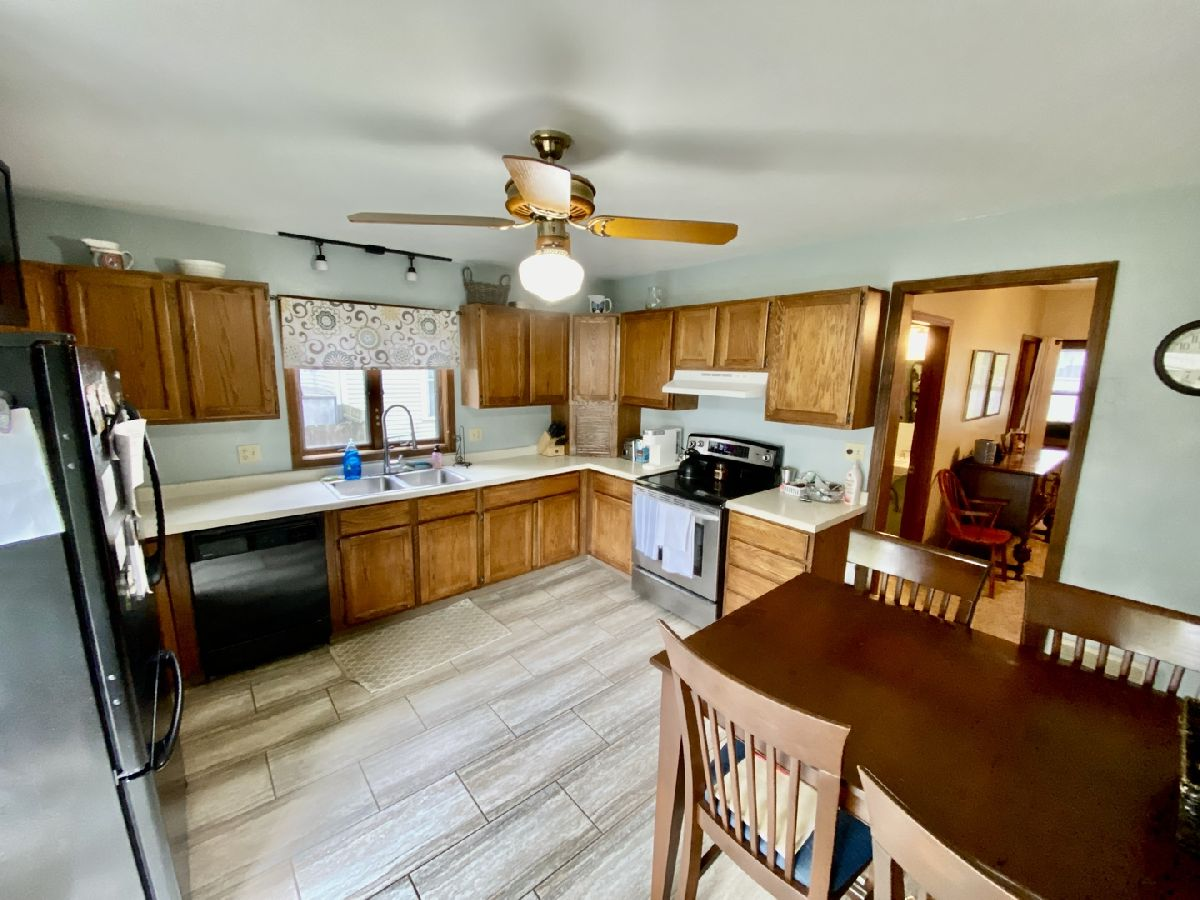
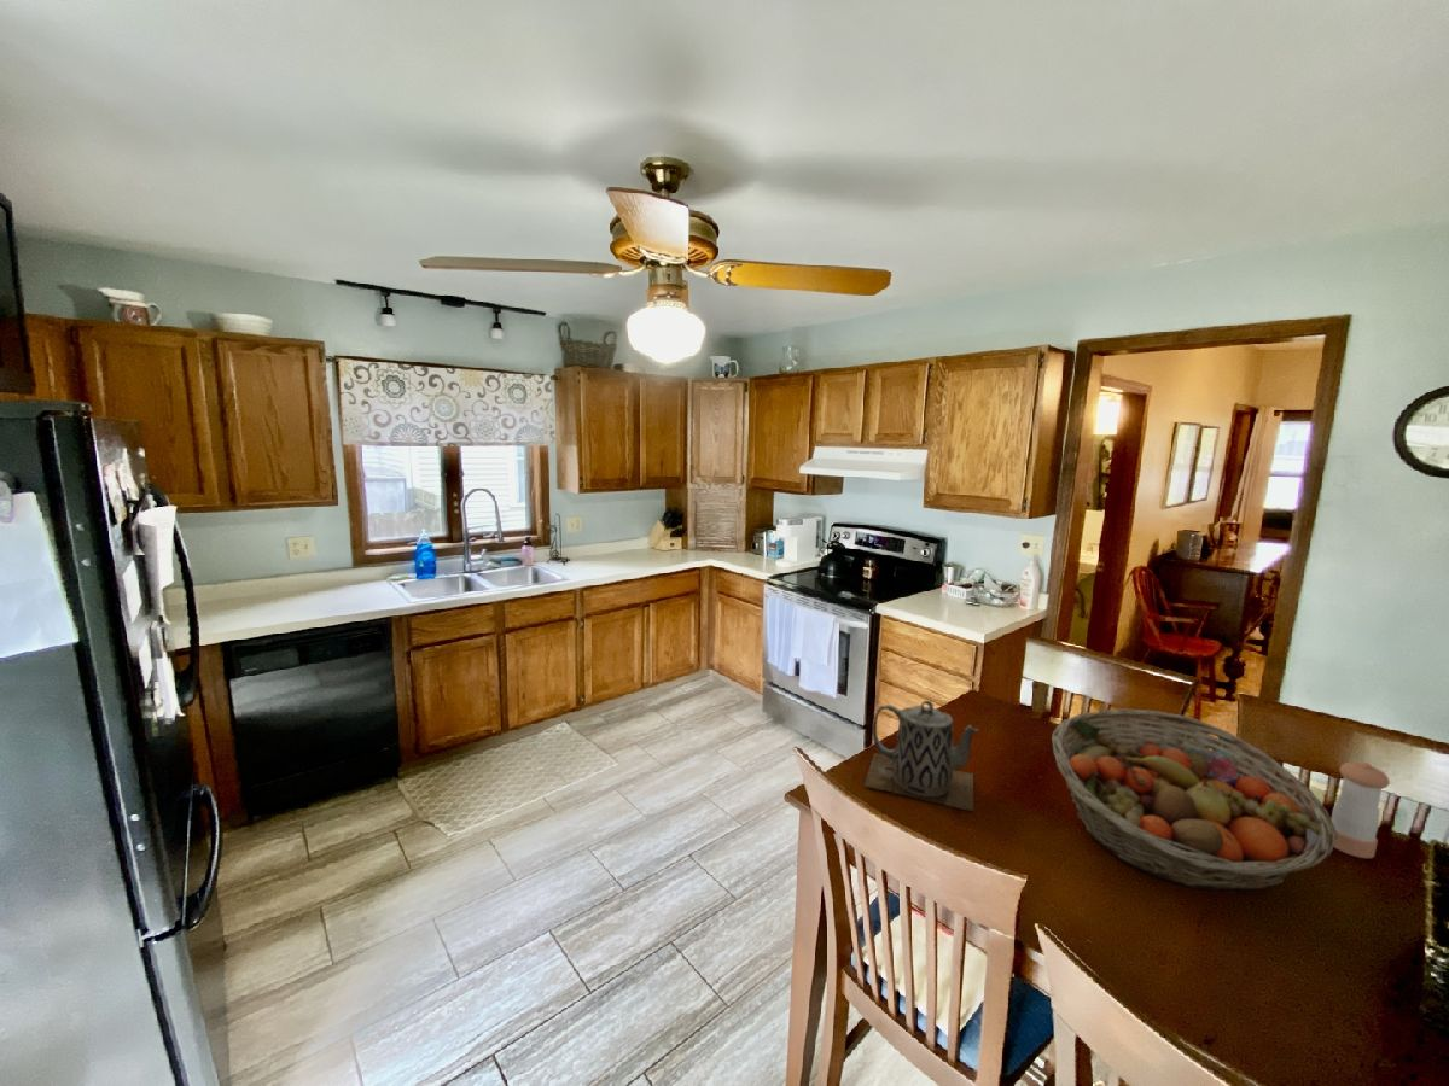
+ teapot (923, 740)
+ pepper shaker (1357, 805)
+ fruit basket (1177, 793)
